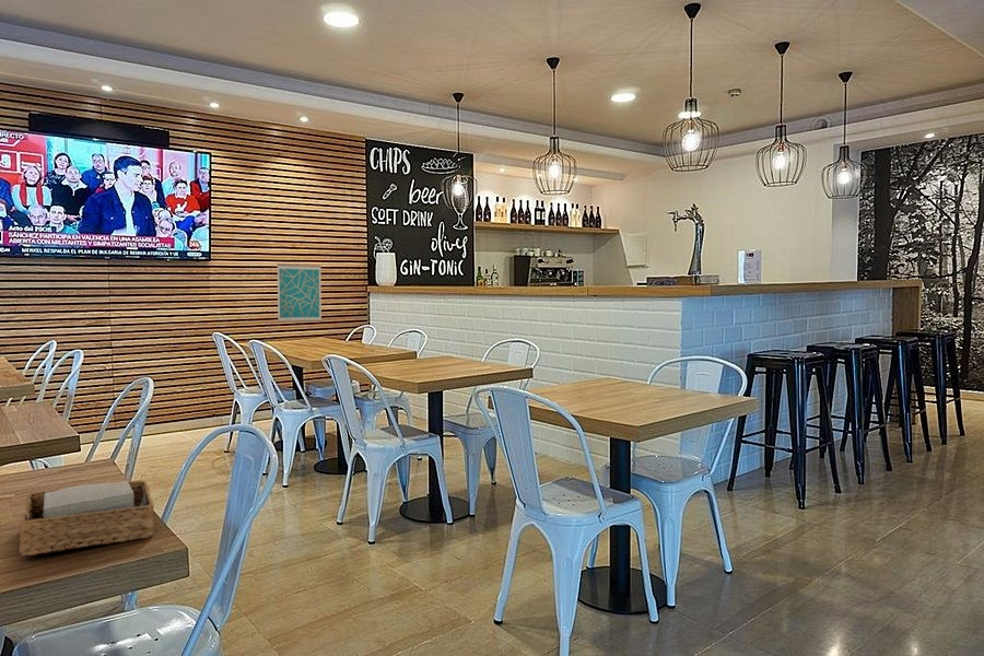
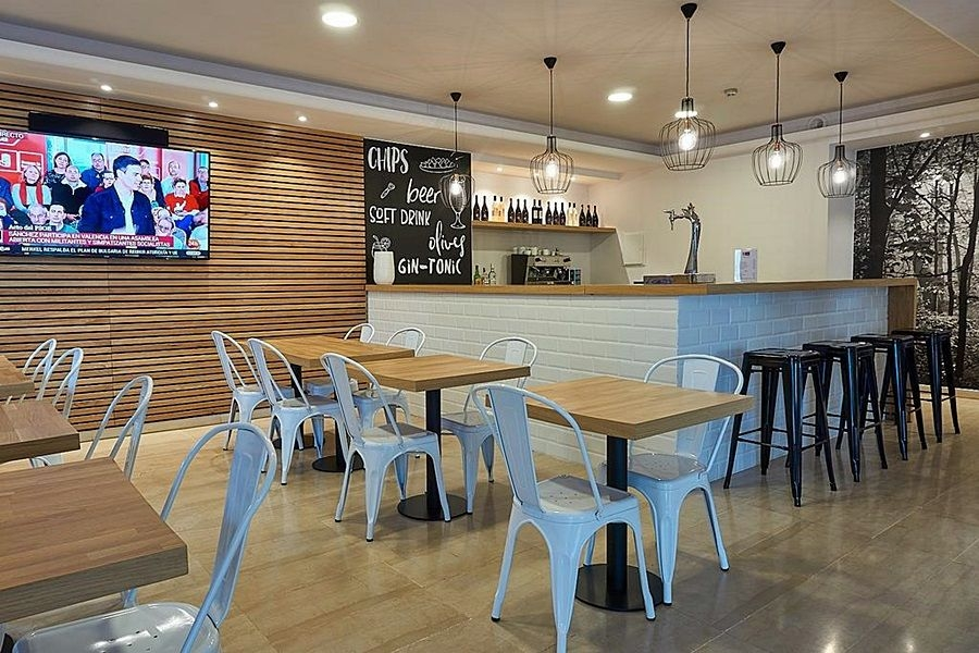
- wall art (300, 293)
- napkin holder (89, 509)
